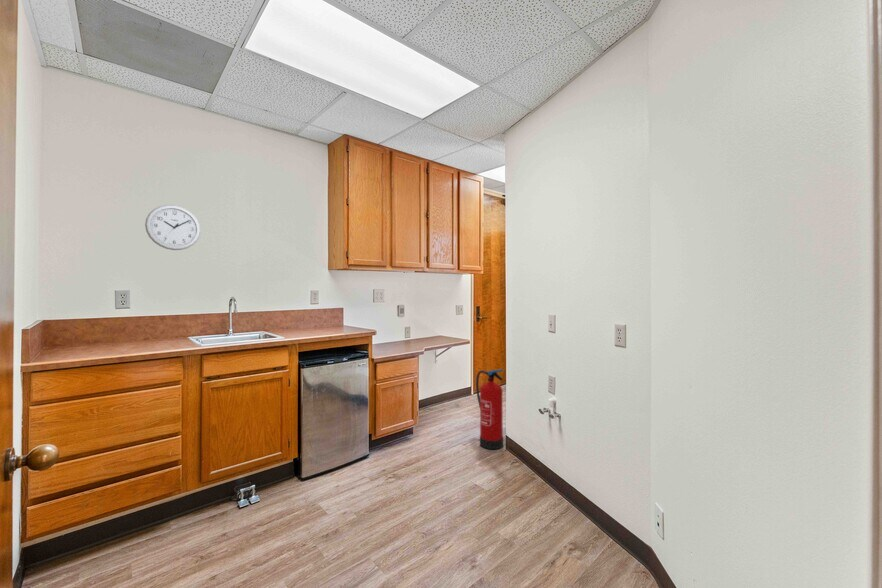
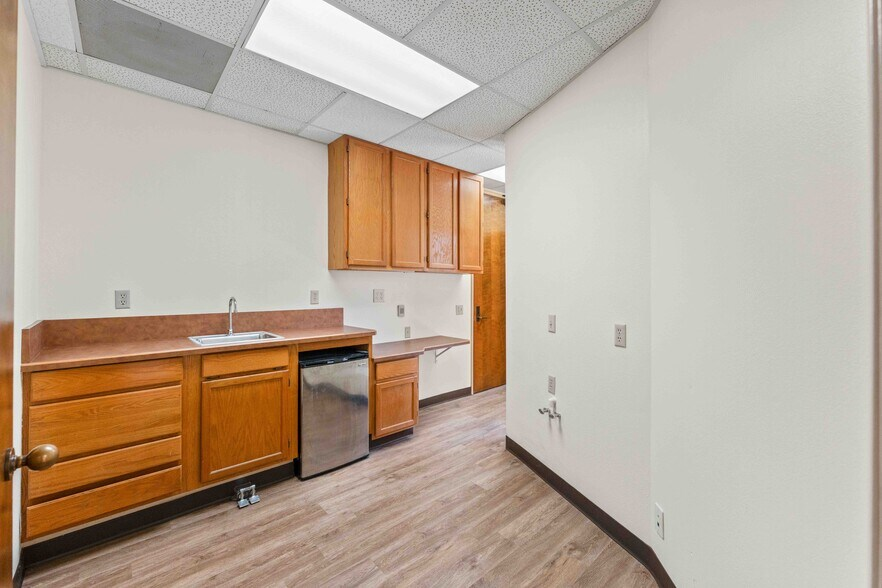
- wall clock (174, 227)
- fire extinguisher (488, 403)
